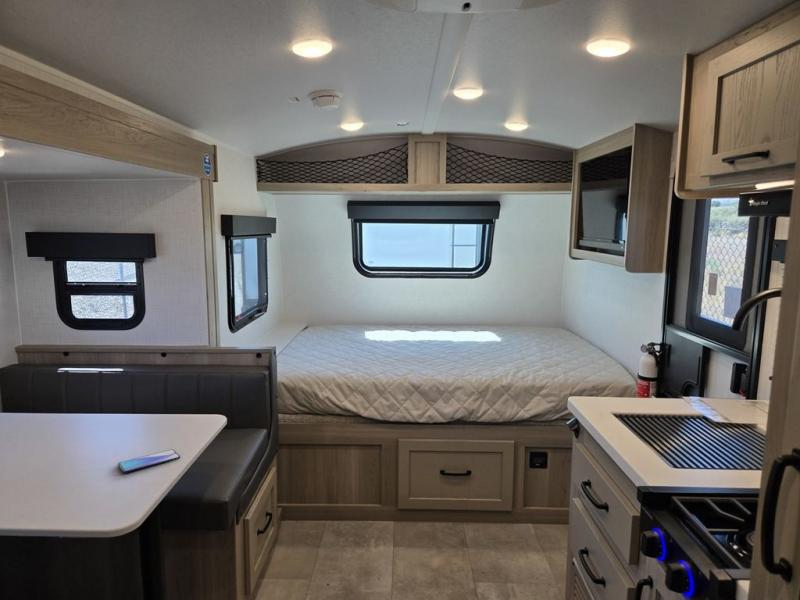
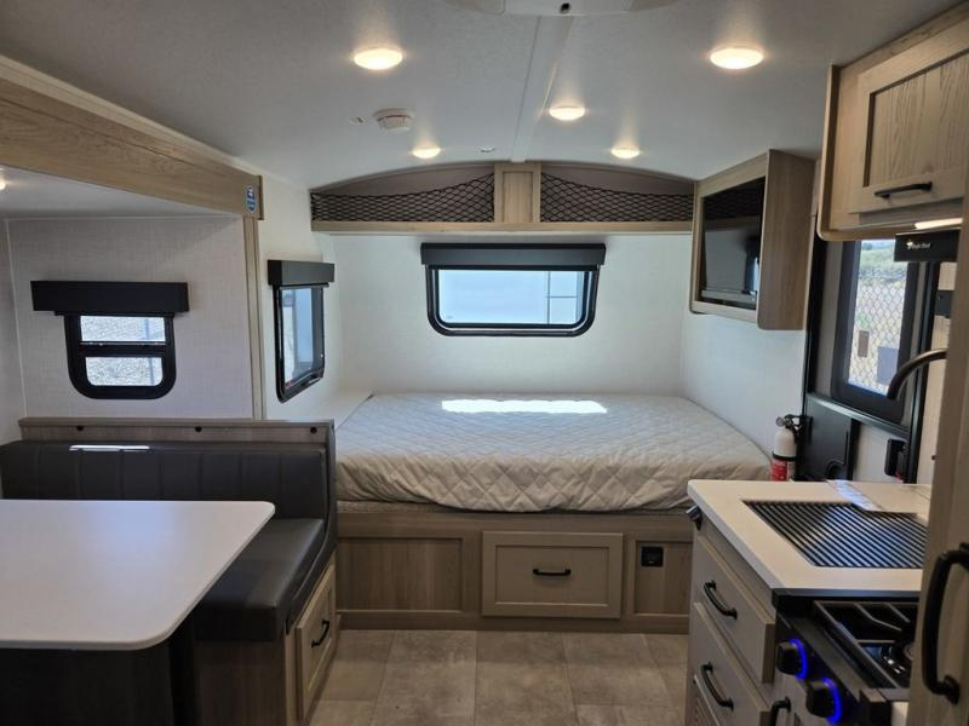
- smartphone (149, 460)
